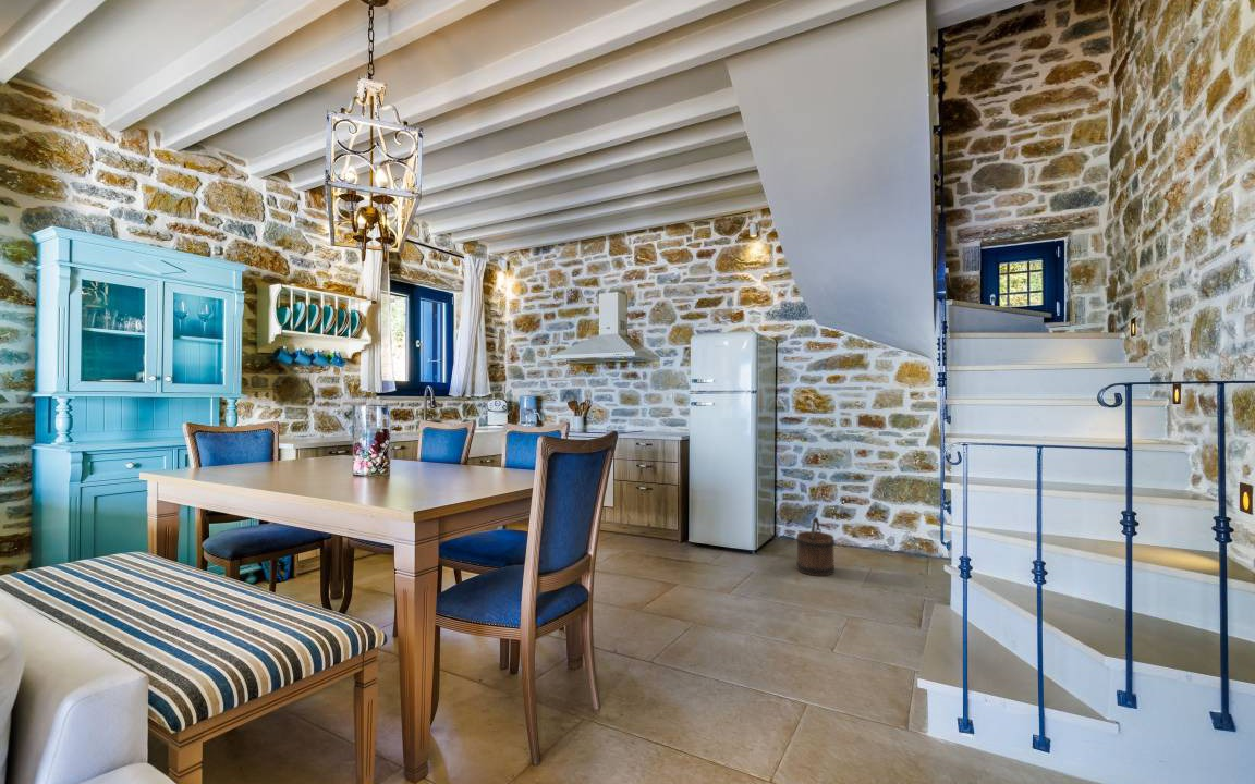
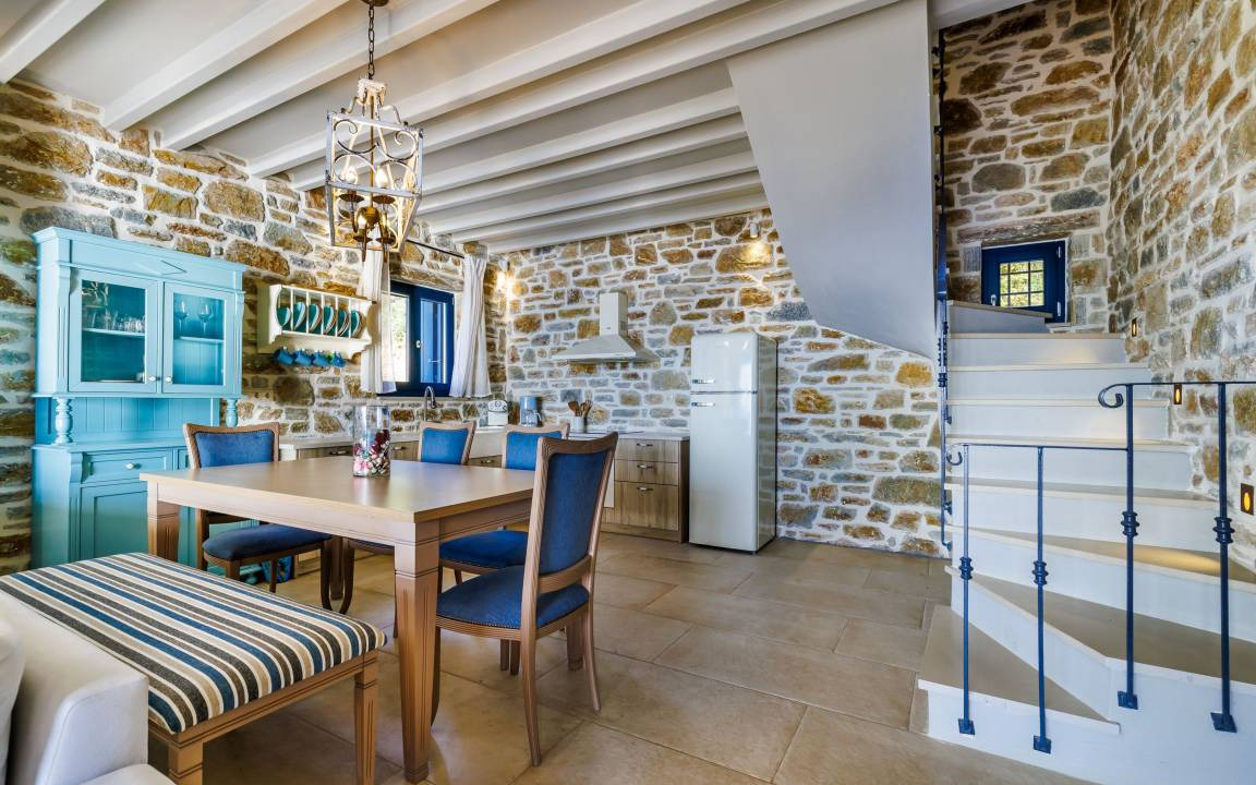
- bucket (815, 543)
